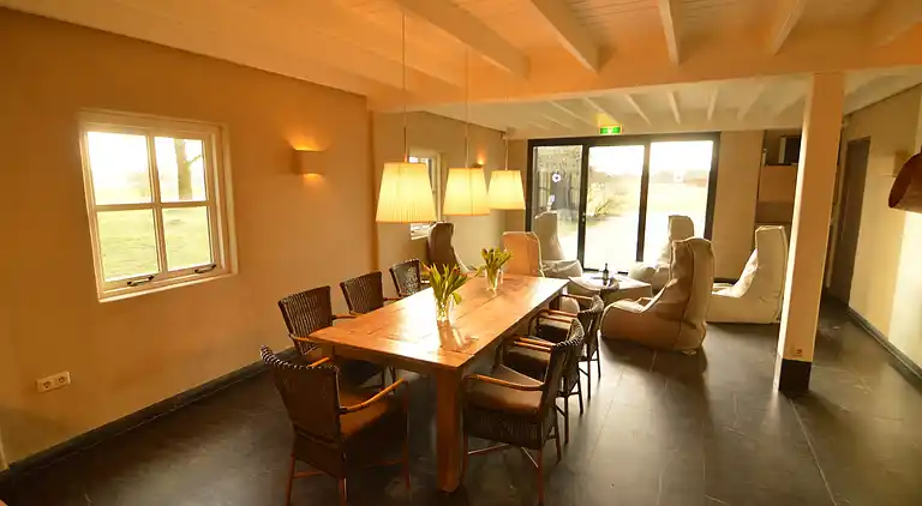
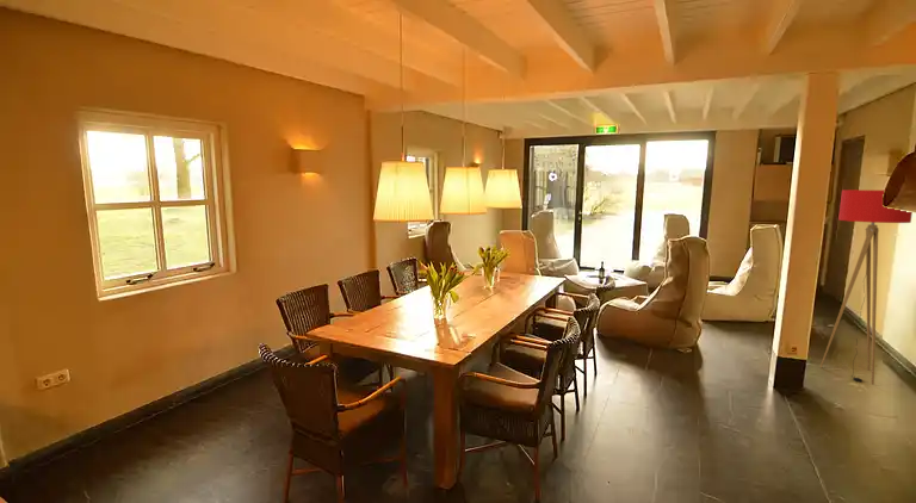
+ floor lamp (866, 284)
